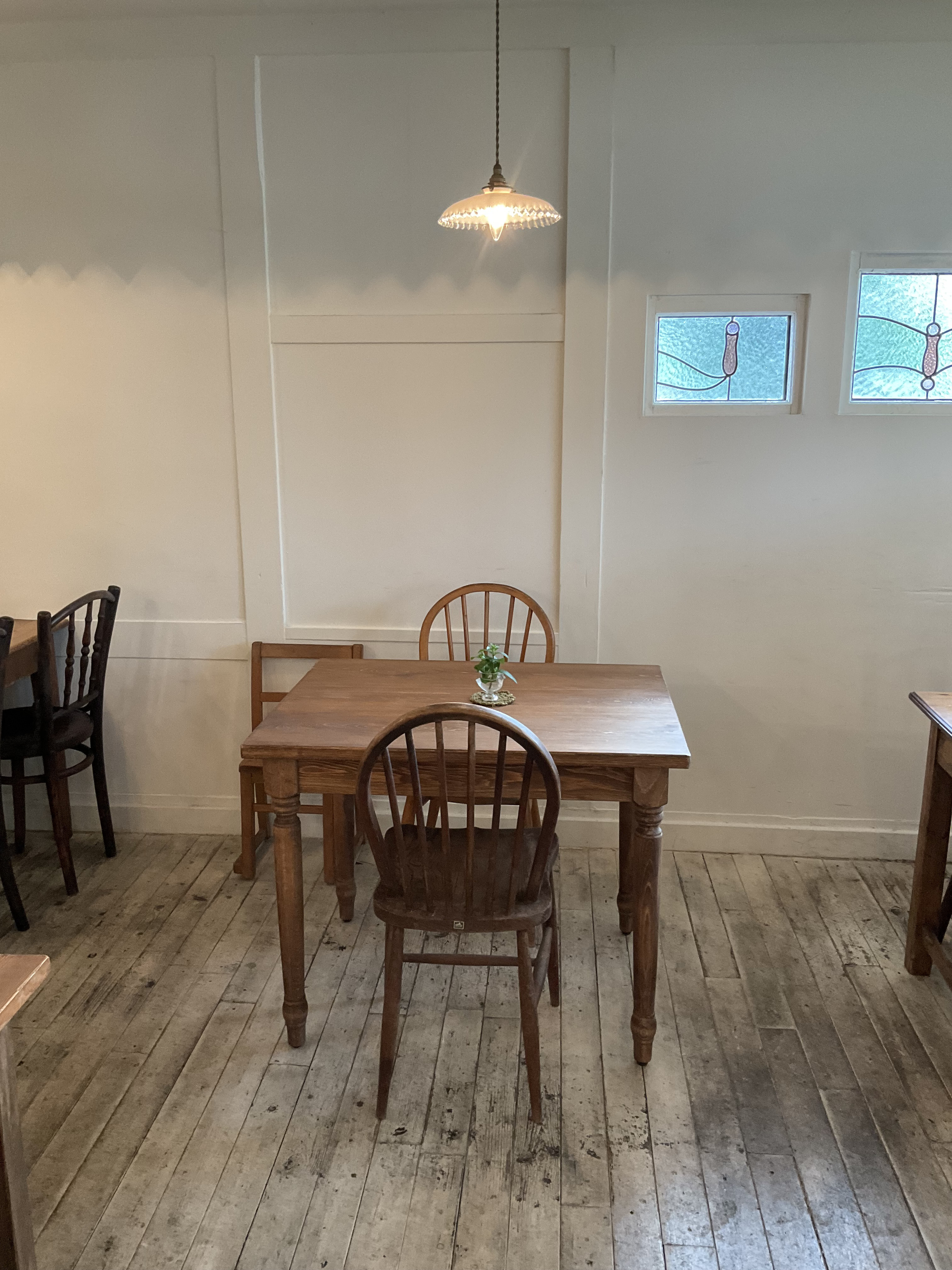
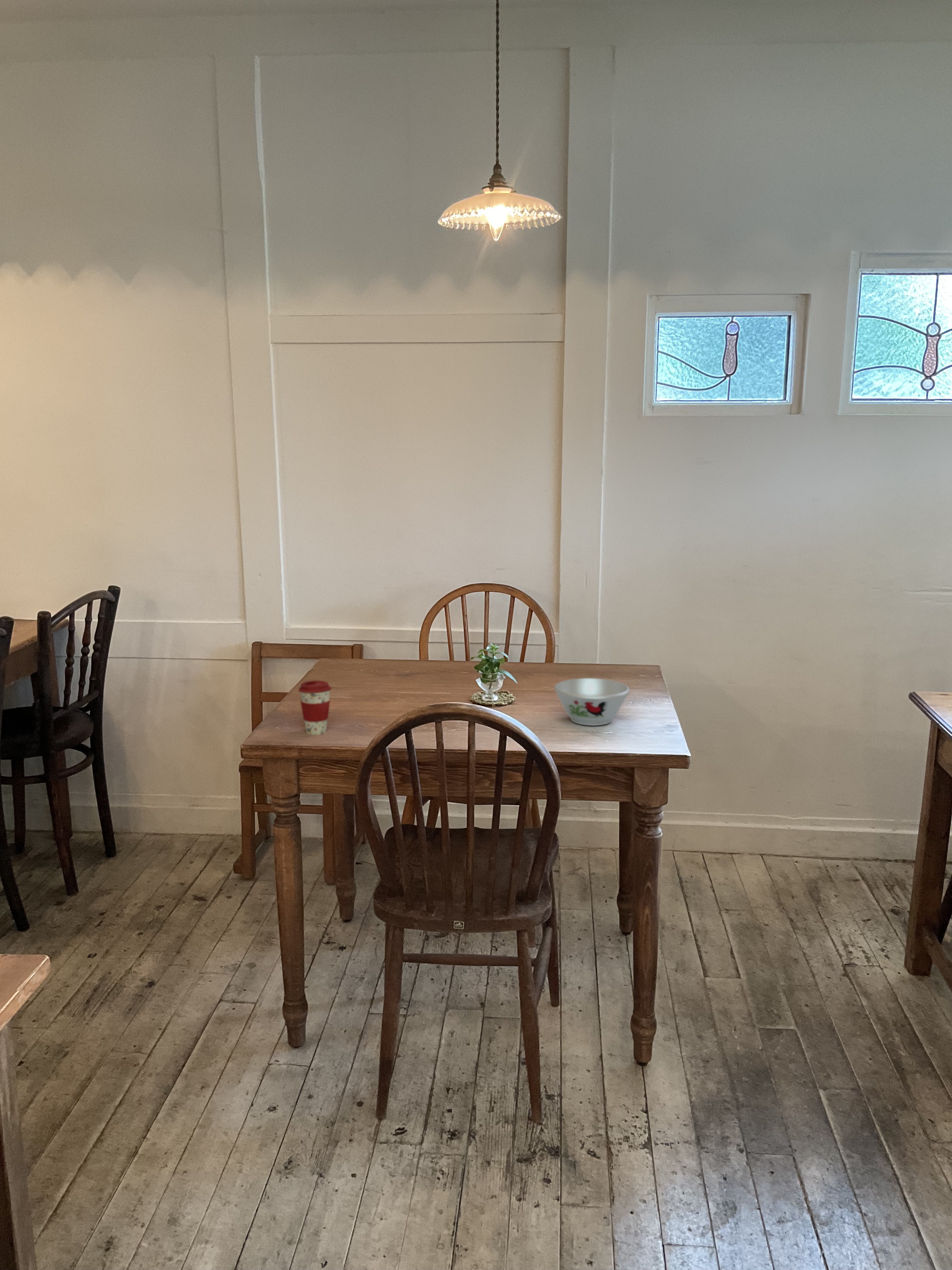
+ bowl (591, 703)
+ coffee cup (315, 708)
